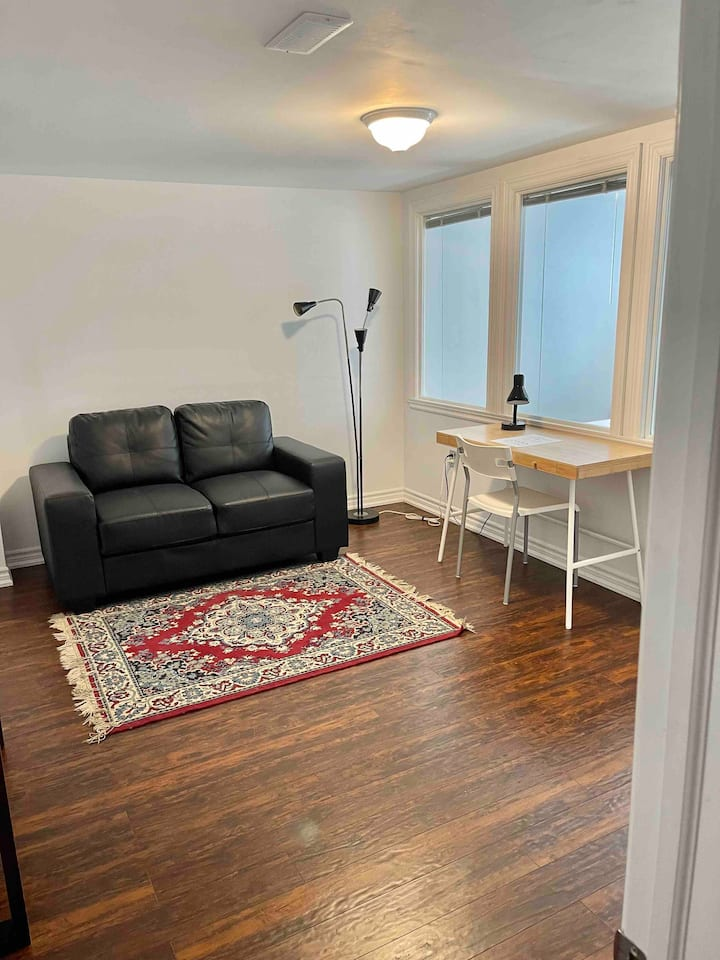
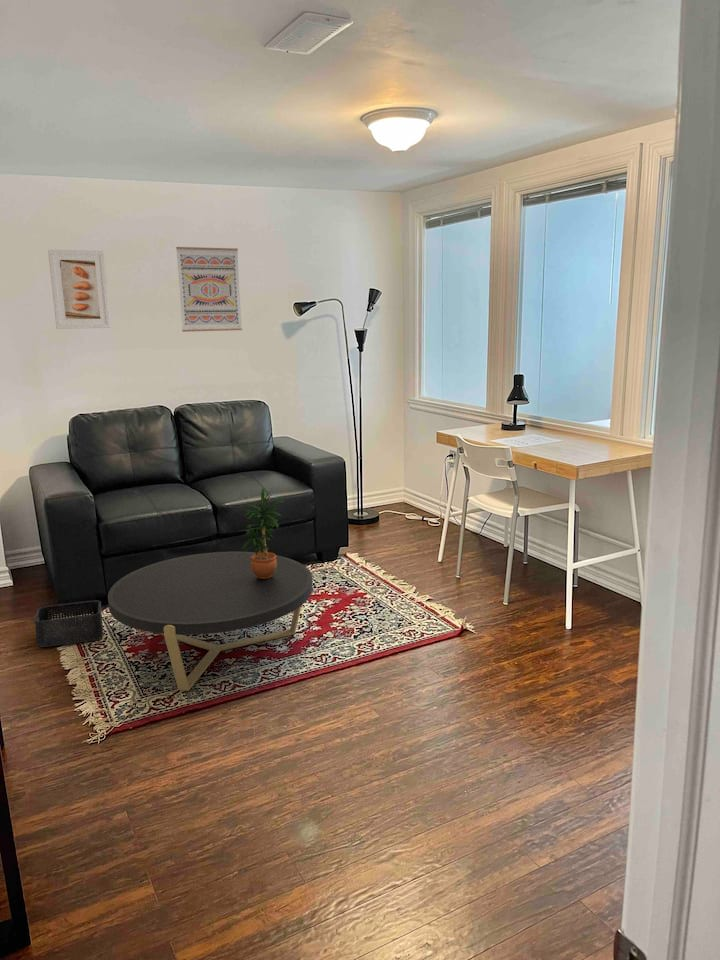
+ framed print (80, 289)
+ coffee table (214, 616)
+ potted plant (263, 535)
+ storage bin (69, 623)
+ wall art (210, 289)
